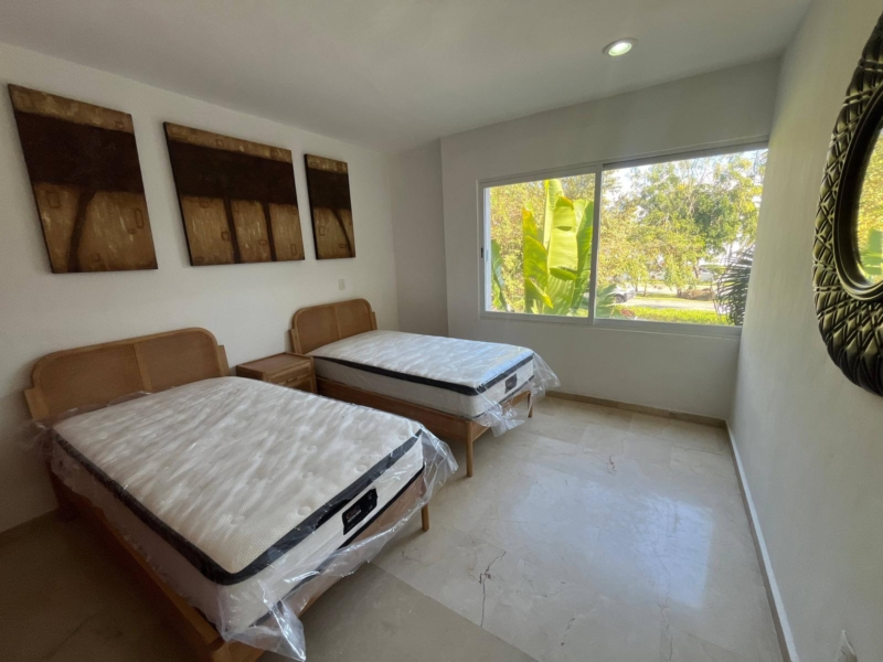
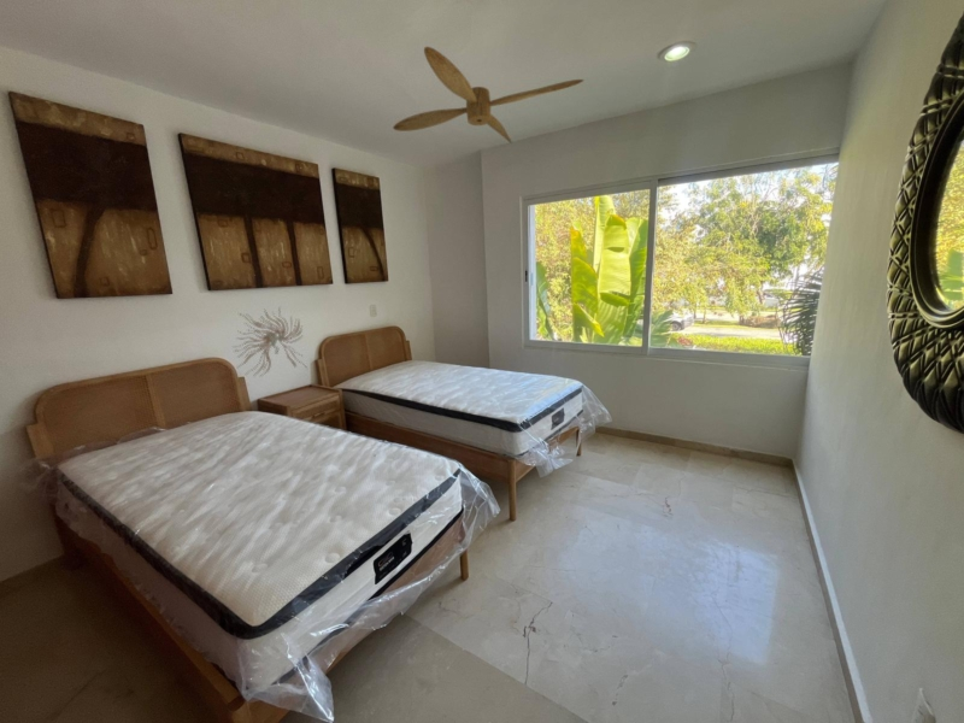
+ ceiling fan (478, 106)
+ wall sculpture (270, 341)
